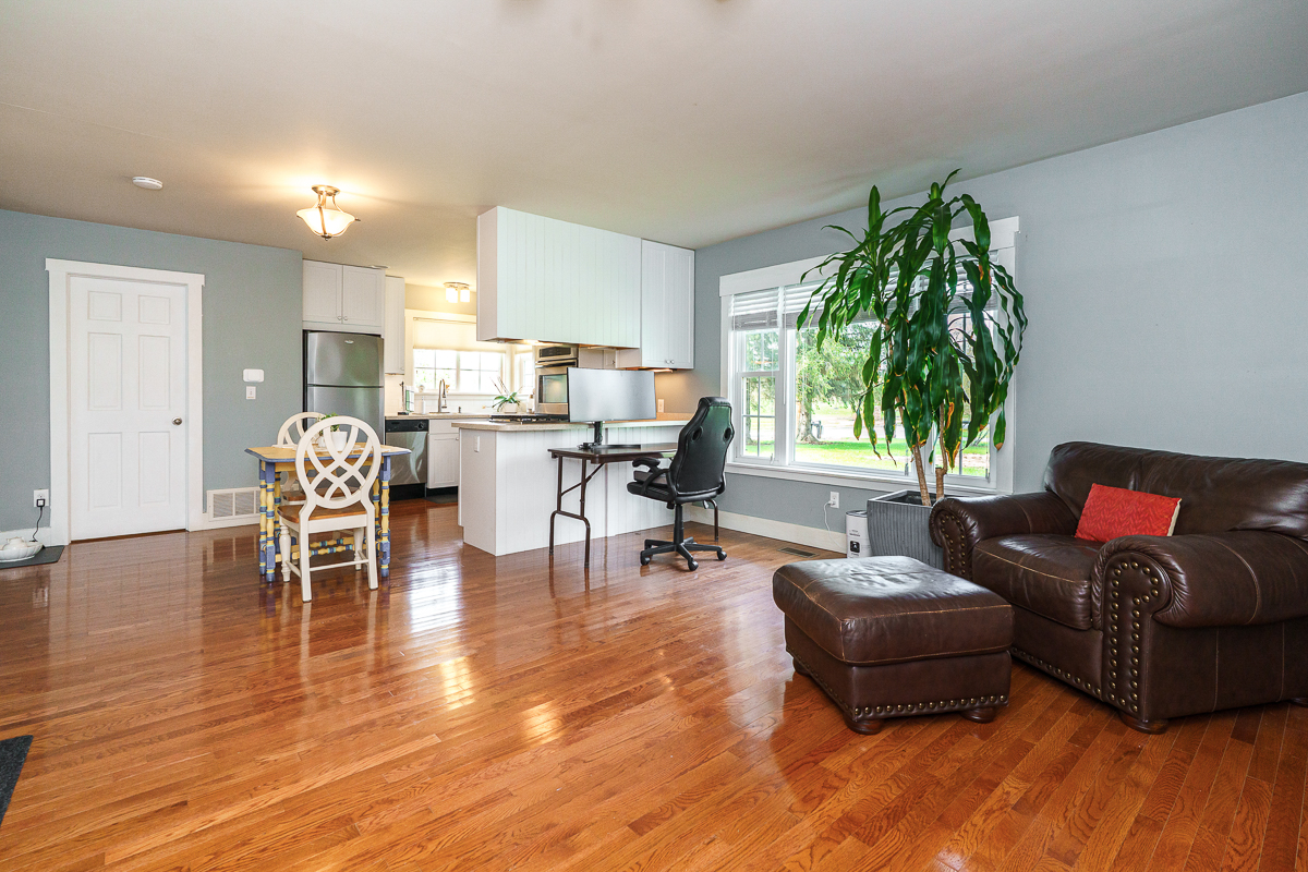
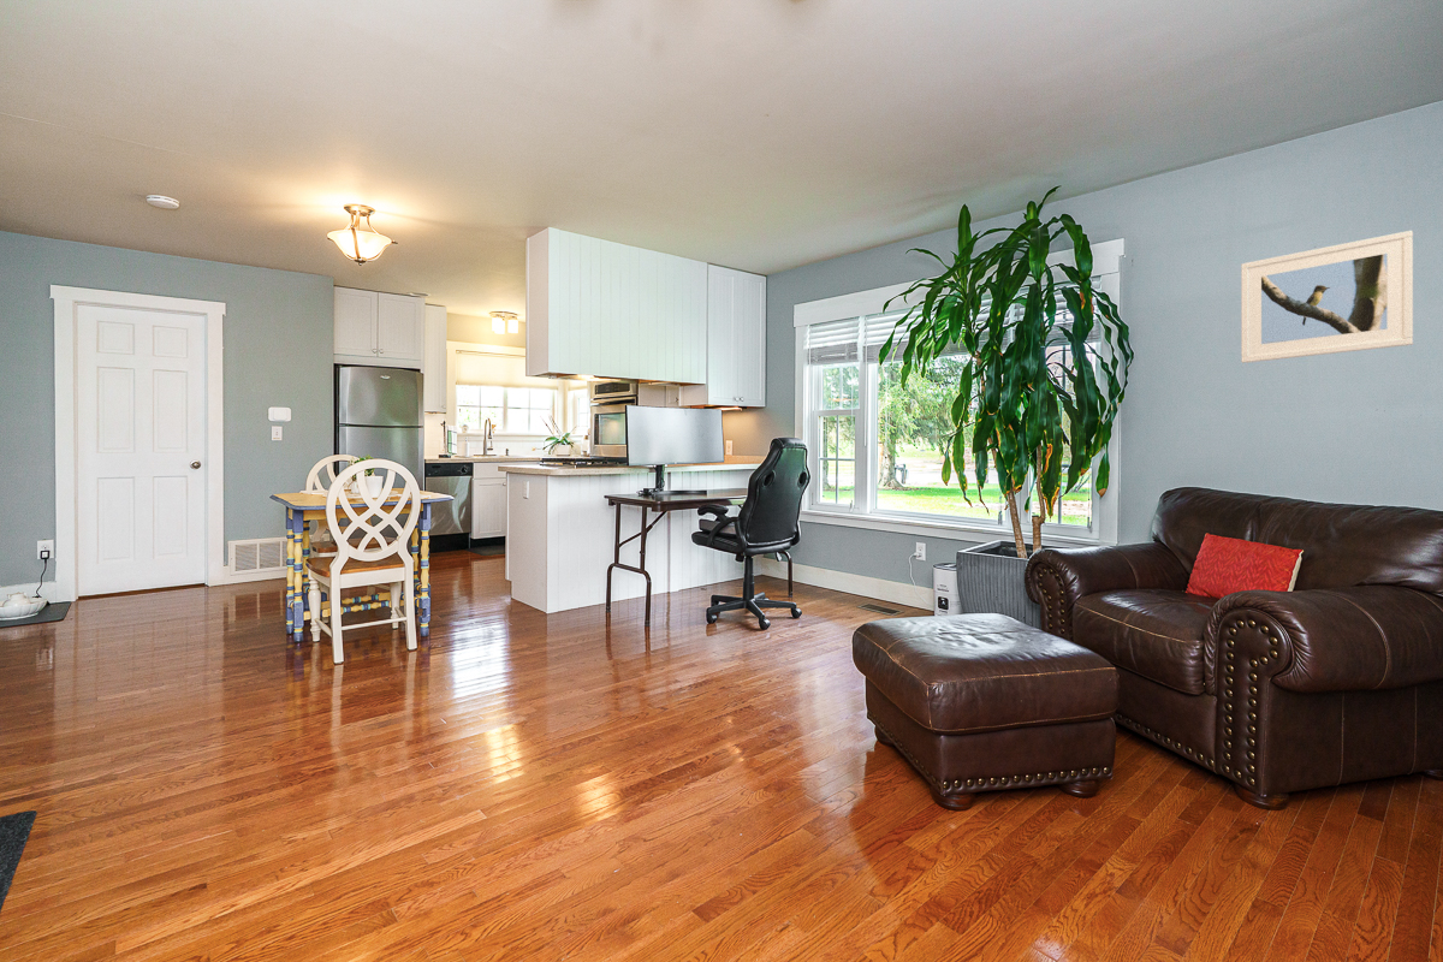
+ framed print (1320, 301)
